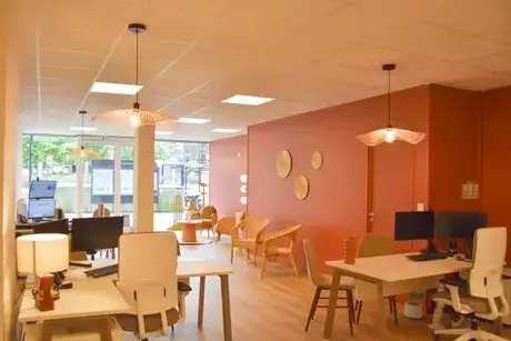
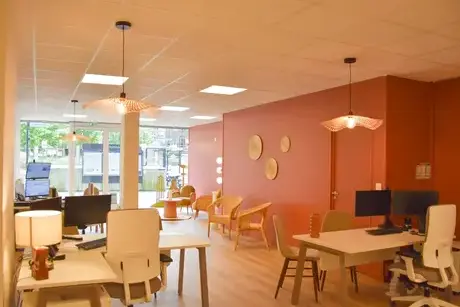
- potted plant (415, 294)
